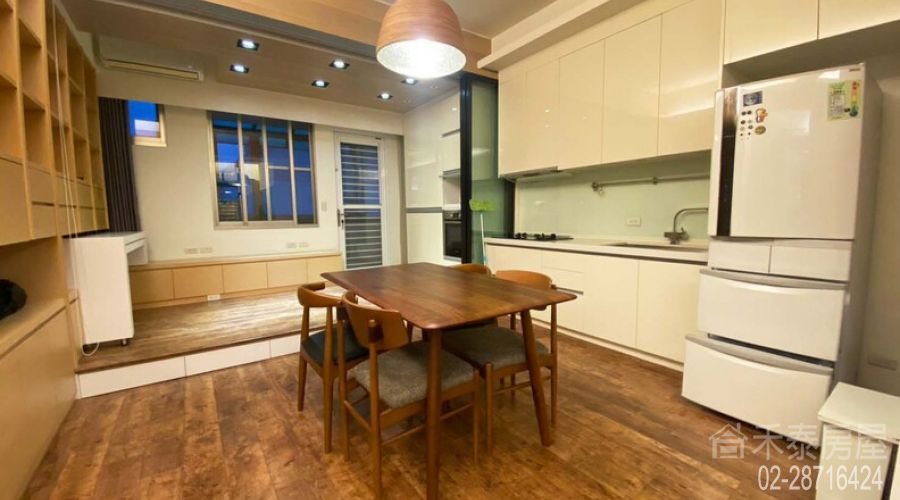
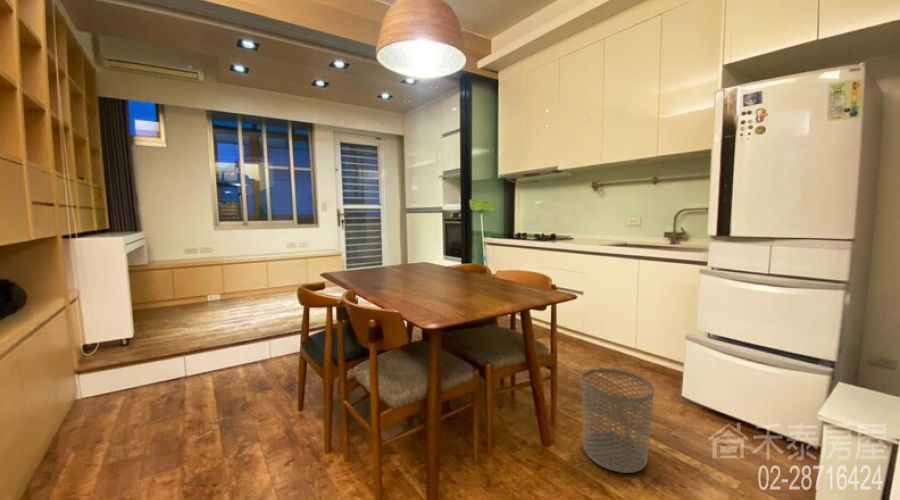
+ waste bin (615, 418)
